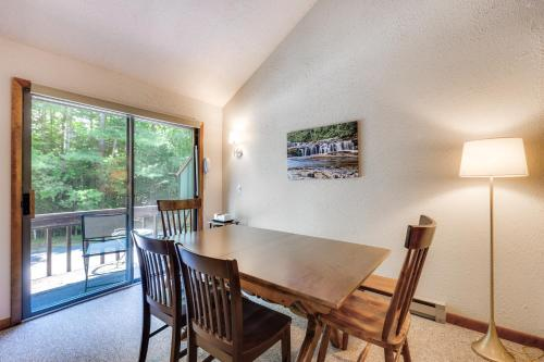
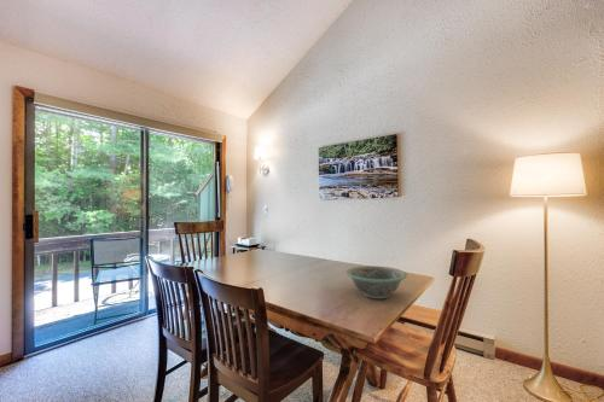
+ decorative bowl (376, 282)
